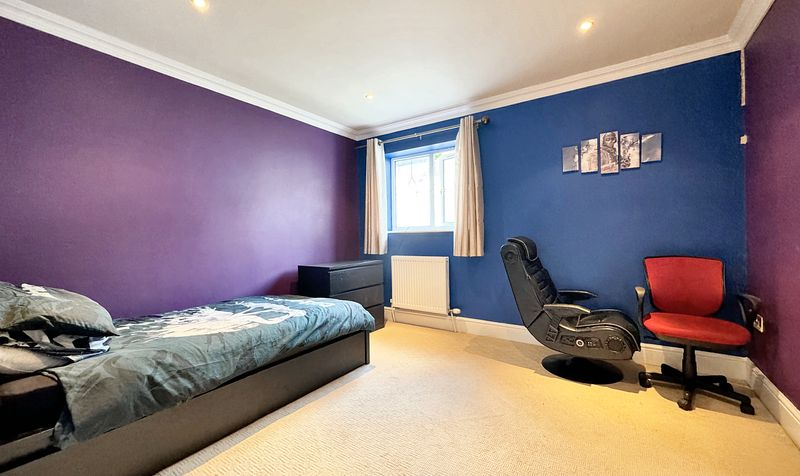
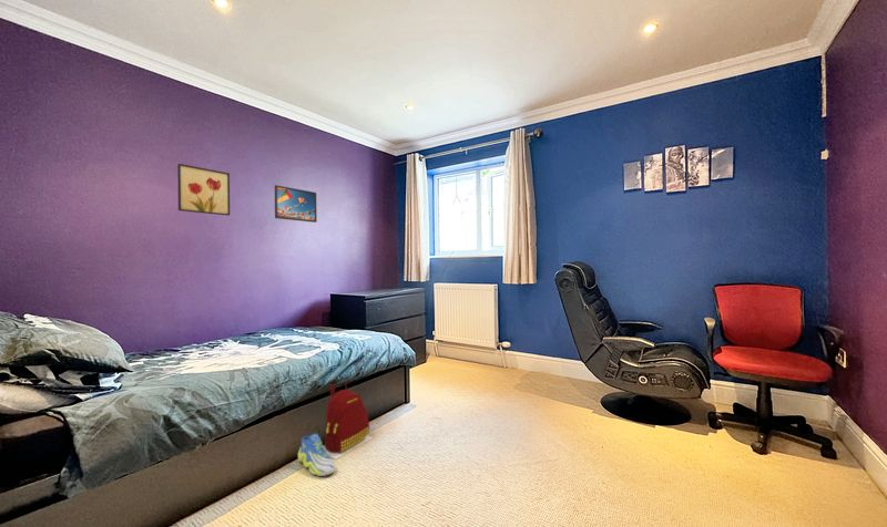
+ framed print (296, 204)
+ wall art (204, 190)
+ sneaker (315, 452)
+ backpack (345, 413)
